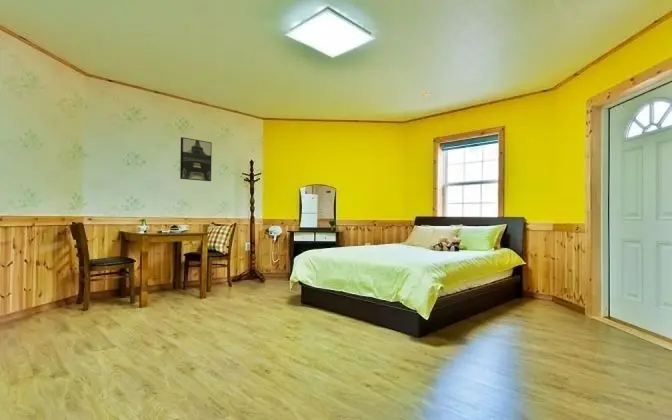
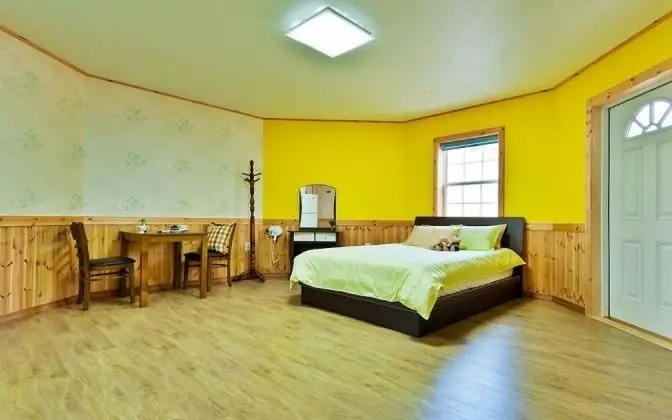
- wall art (196, 160)
